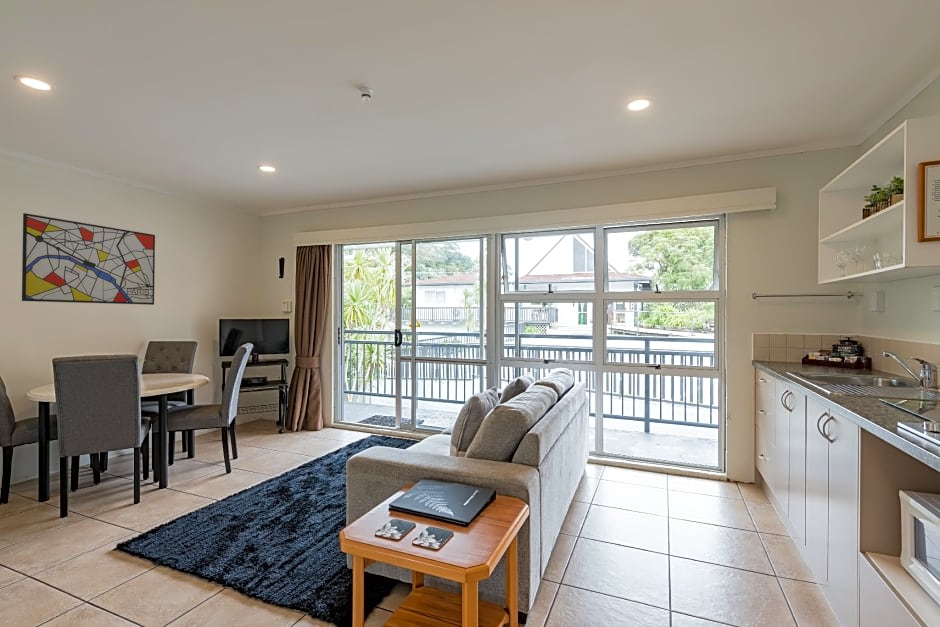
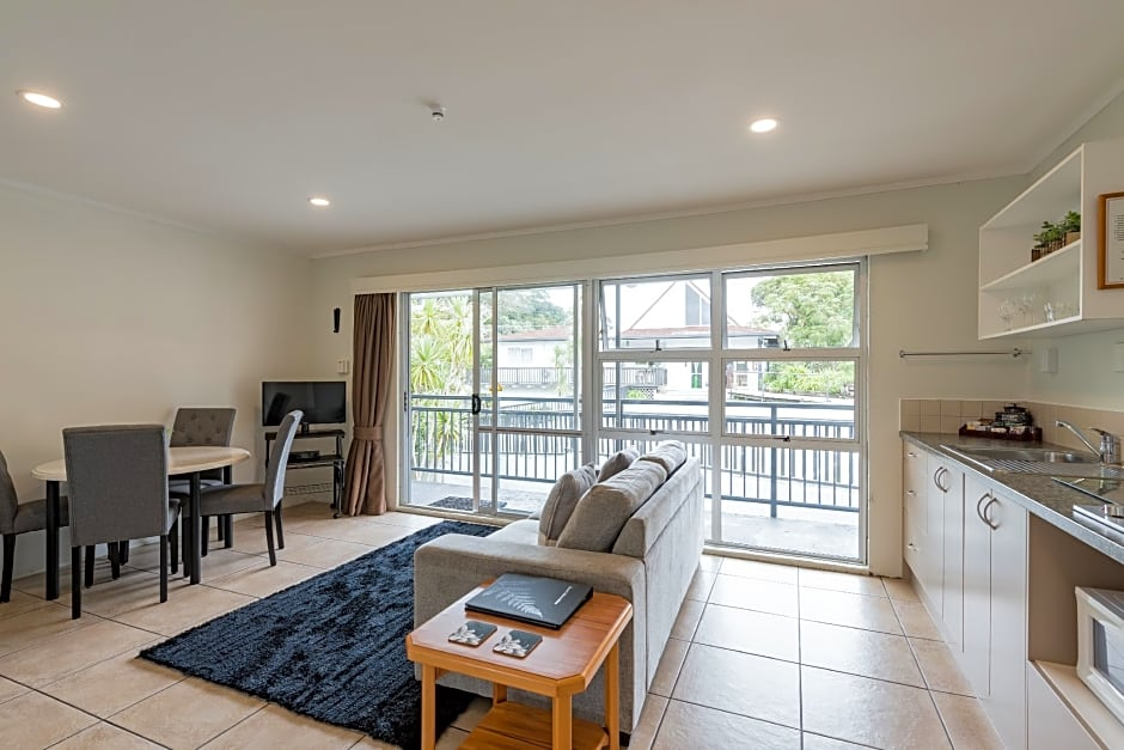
- wall art (96, 264)
